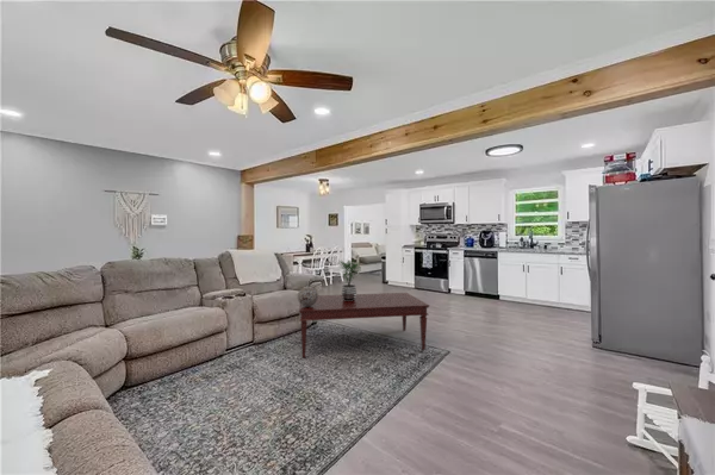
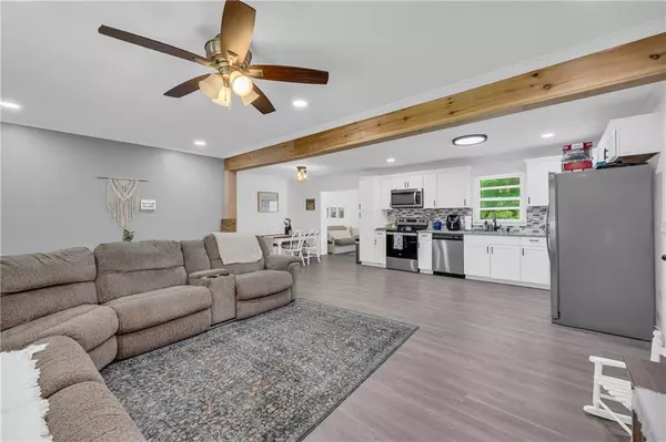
- decorative sphere (307, 295)
- coffee table (360, 317)
- potted plant (349, 279)
